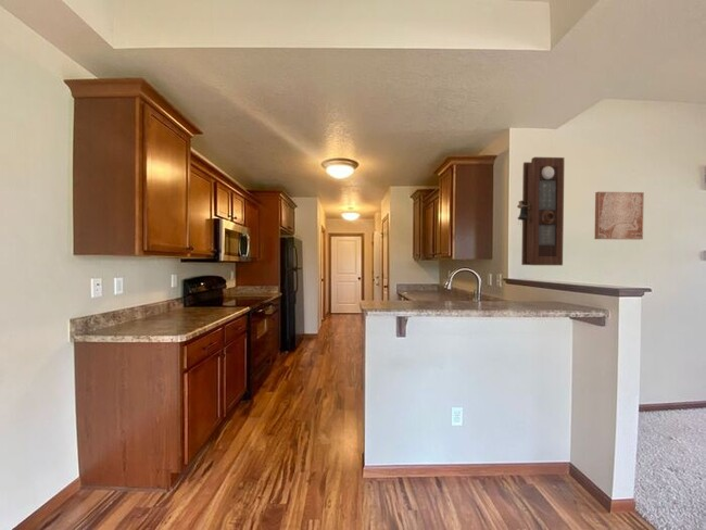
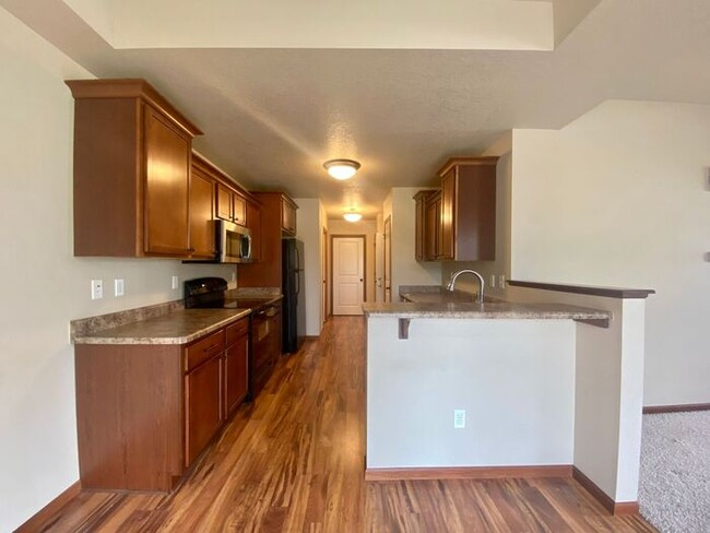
- pendulum clock (539, 212)
- wall art (619, 215)
